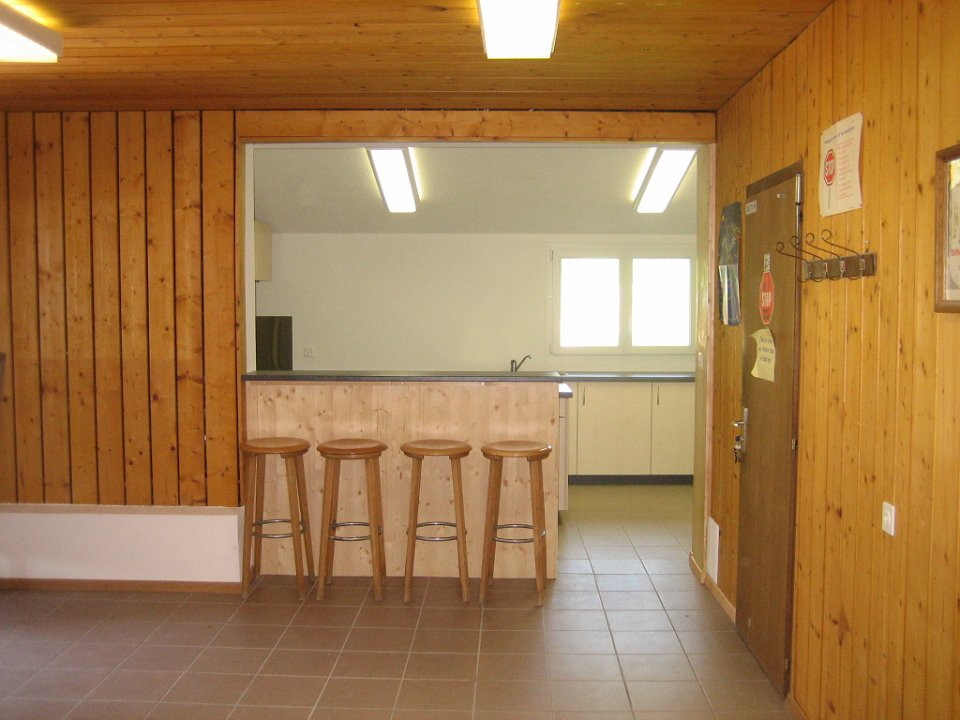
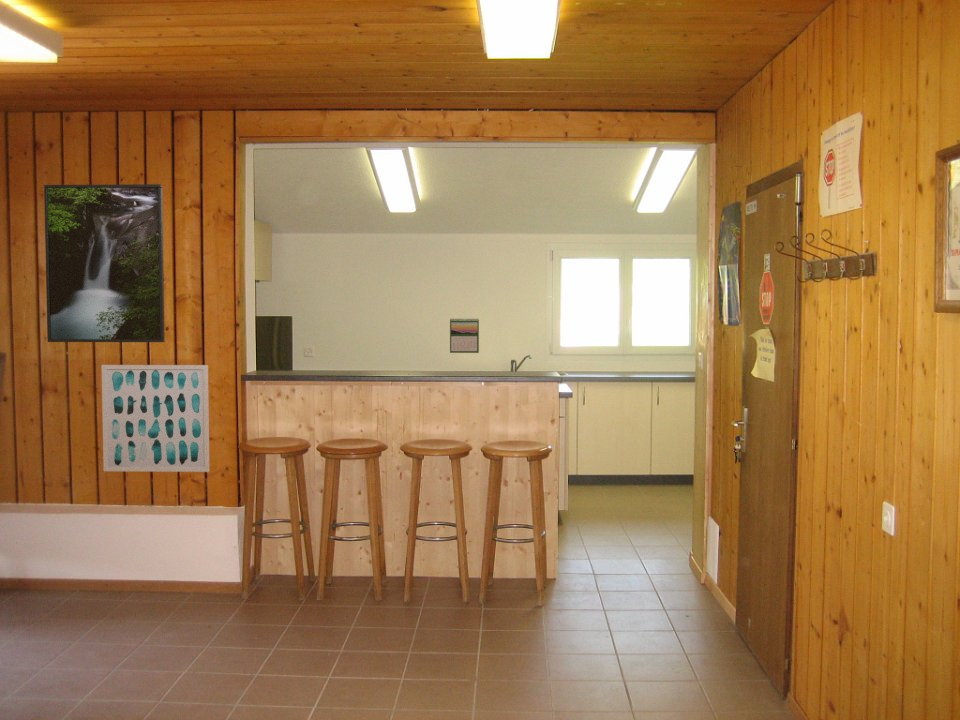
+ calendar (464, 335)
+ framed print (104, 263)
+ wall art (155, 418)
